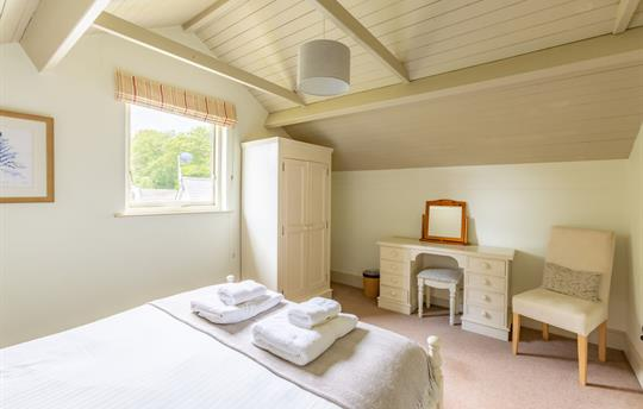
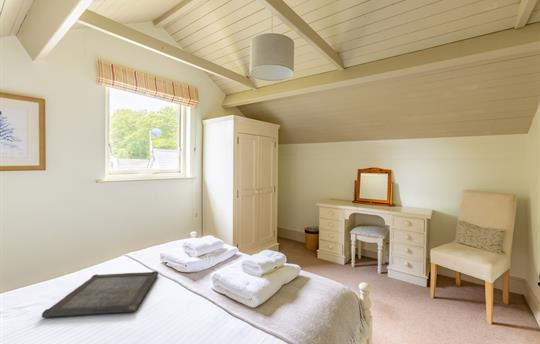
+ serving tray (111, 290)
